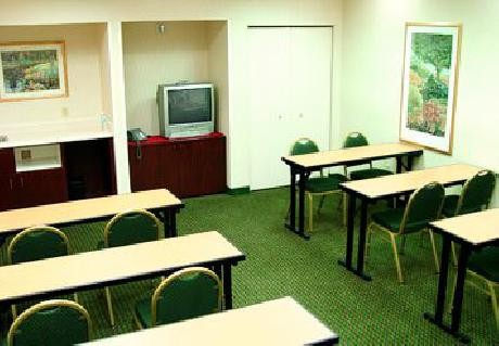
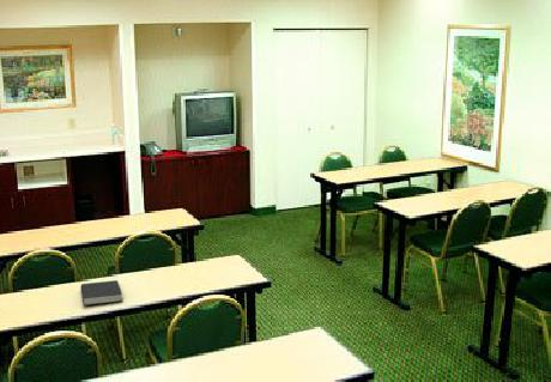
+ book (101, 292)
